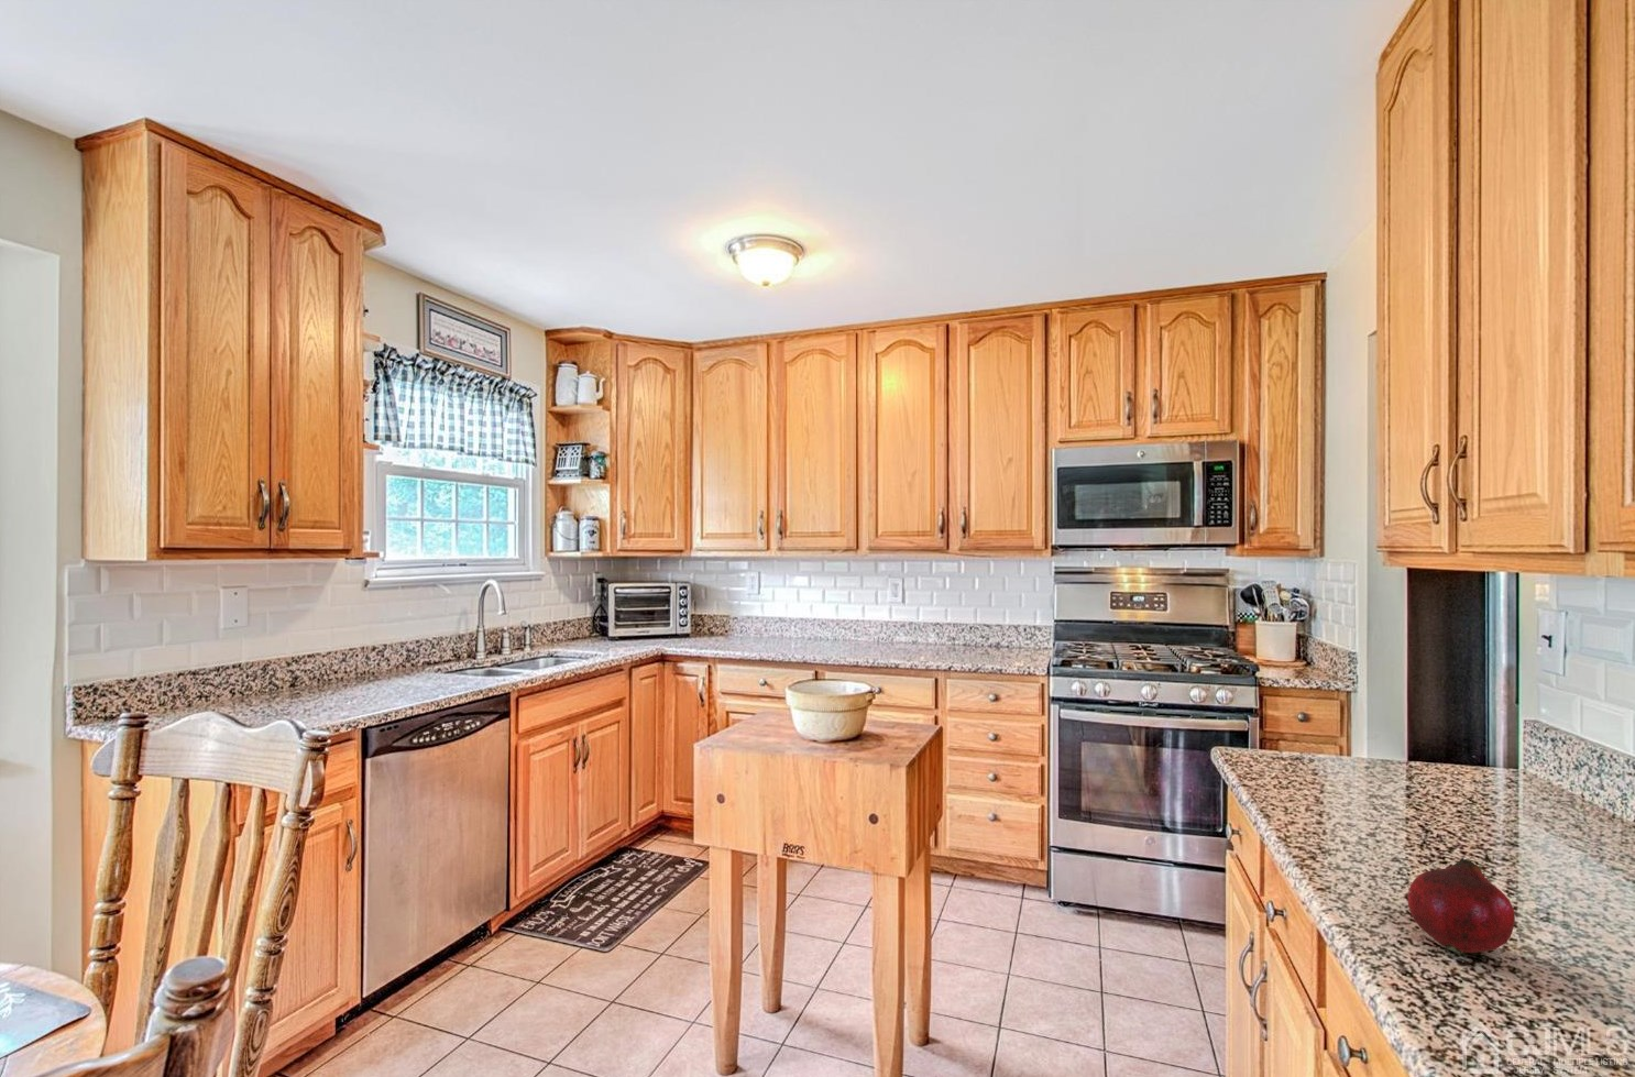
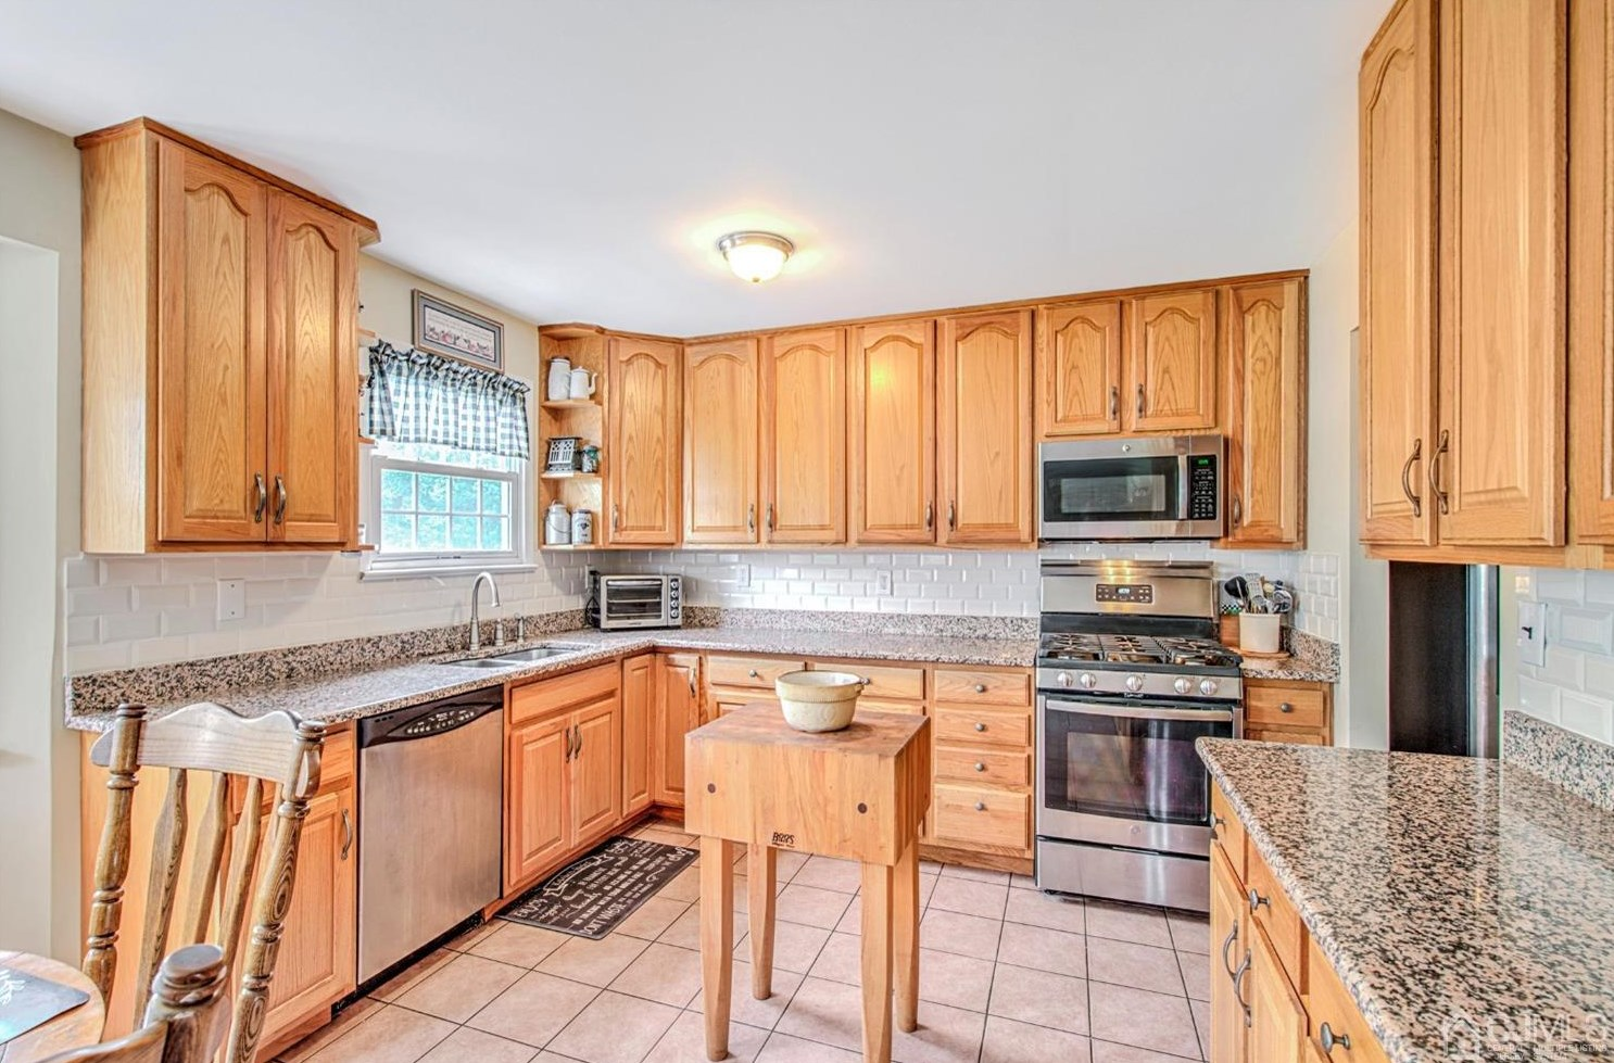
- fruit (1459, 904)
